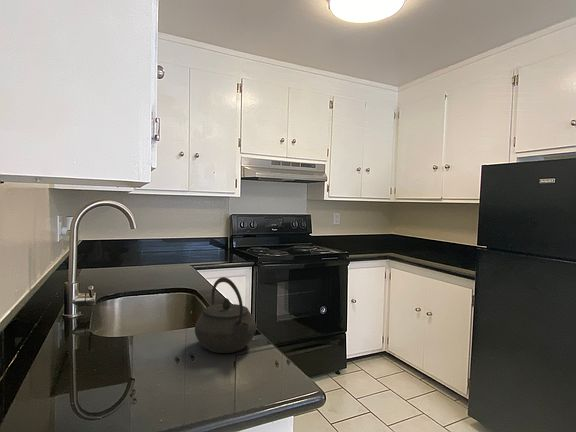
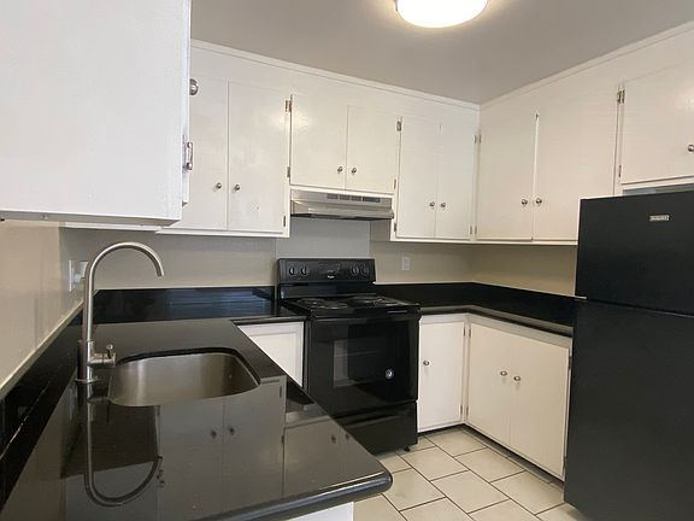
- kettle (228, 313)
